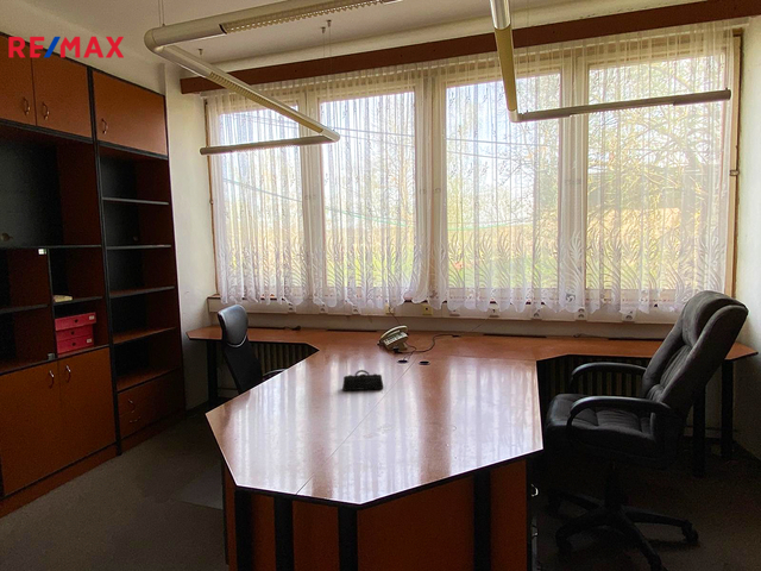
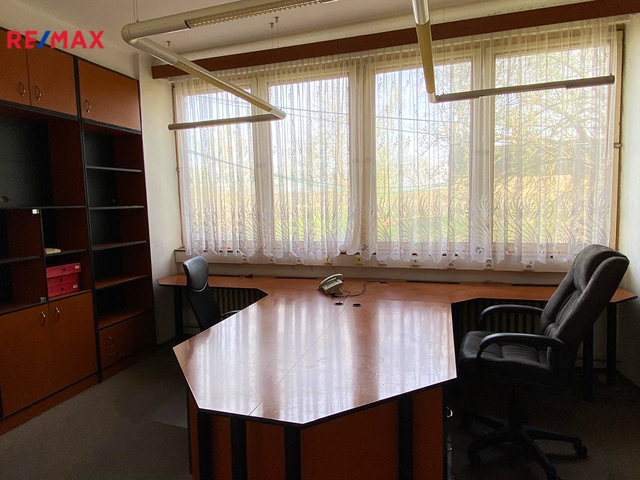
- pencil case (363, 378)
